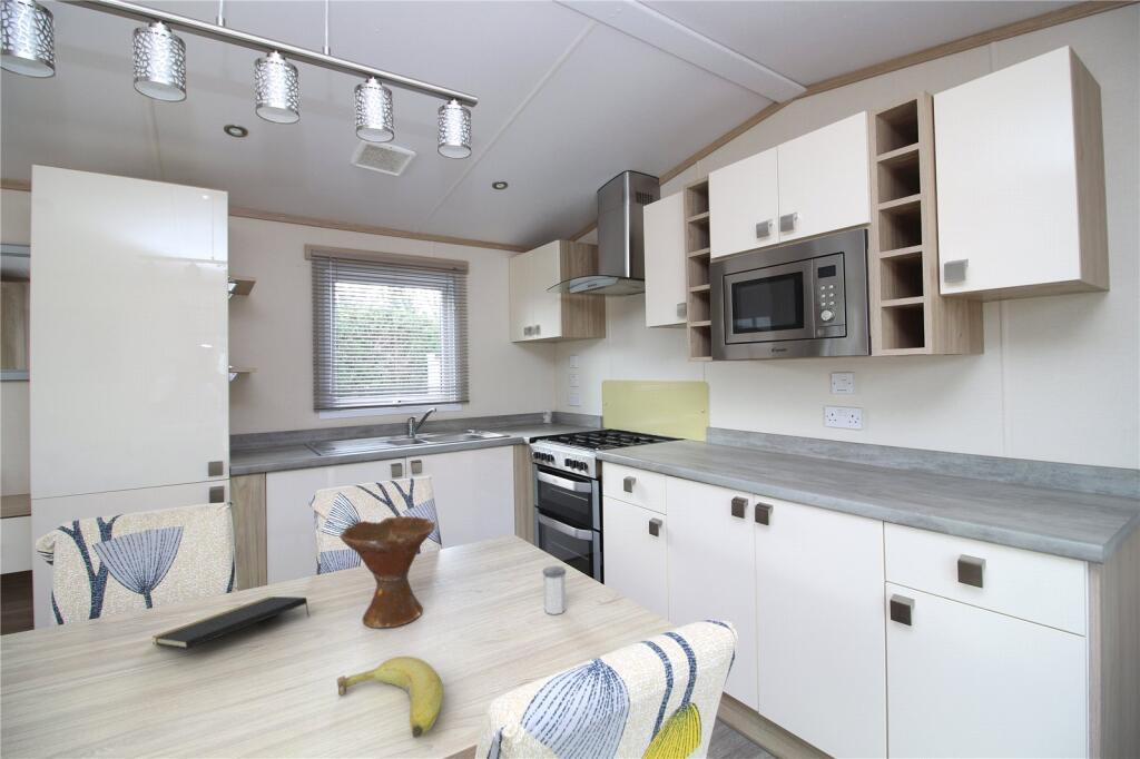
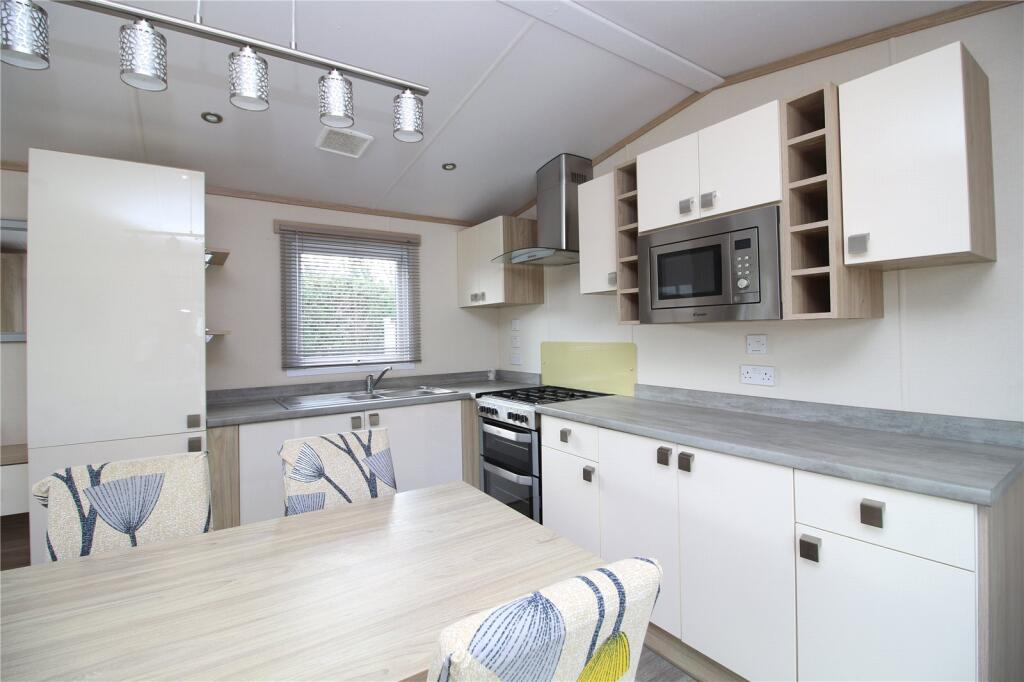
- notepad (233, 619)
- bowl (389, 571)
- salt shaker (554, 589)
- fruit (387, 682)
